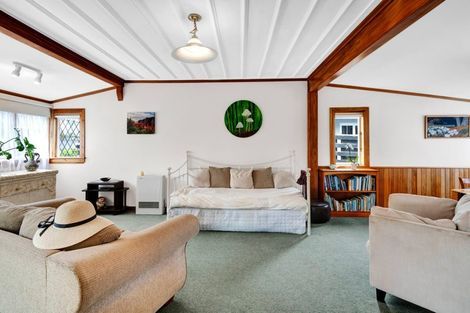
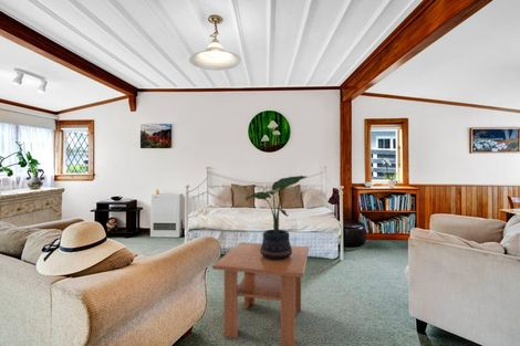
+ coffee table (266, 289)
+ potted plant (273, 216)
